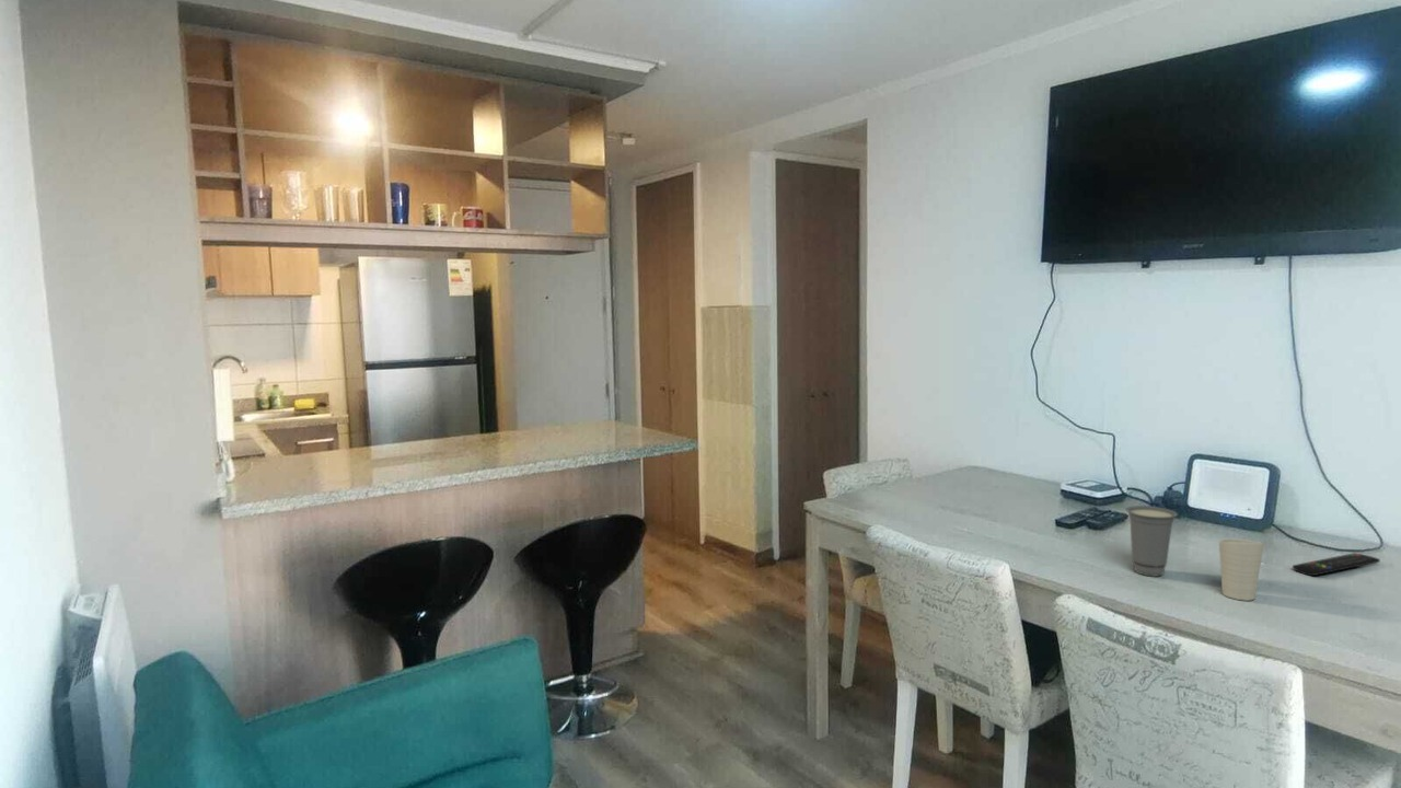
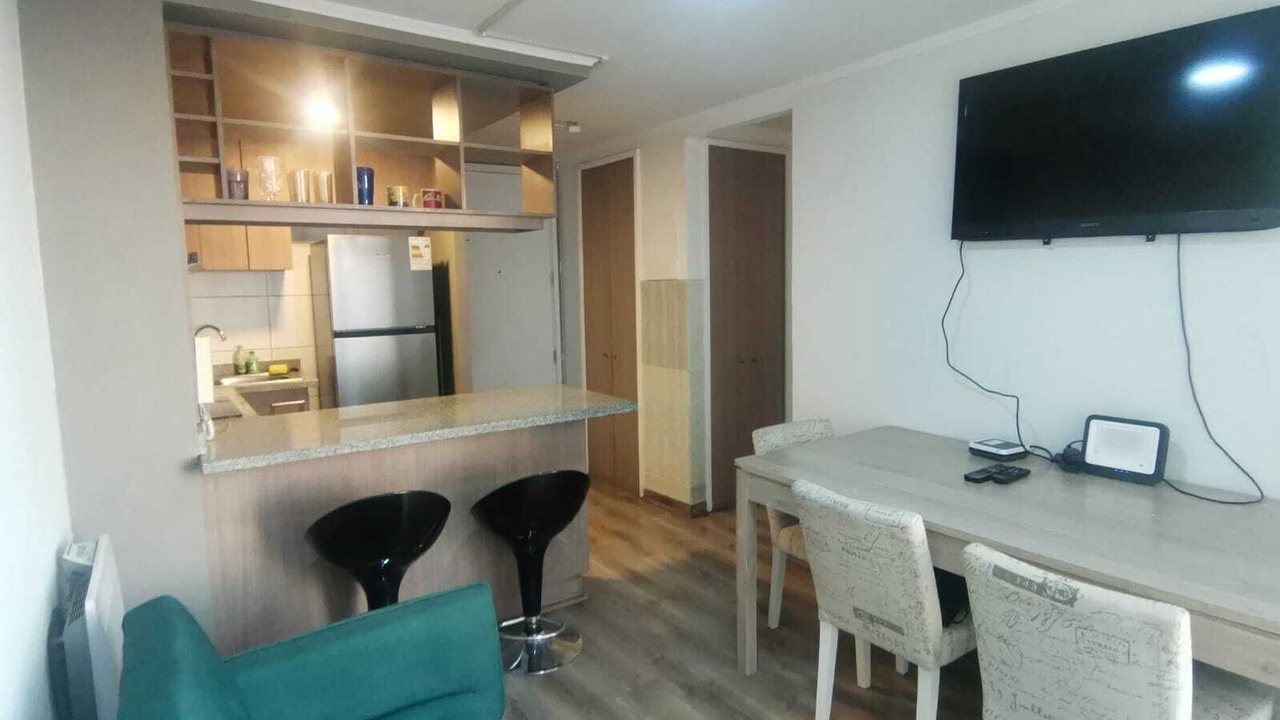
- remote control (1336, 565)
- cup (1149, 542)
- cup (1239, 567)
